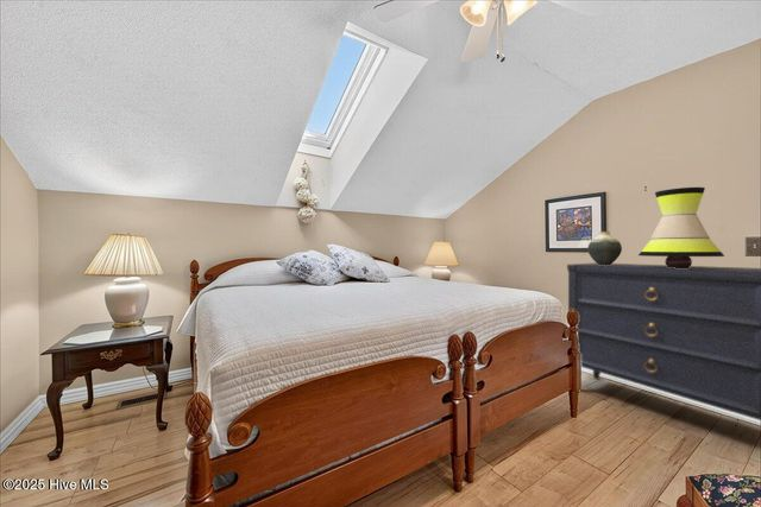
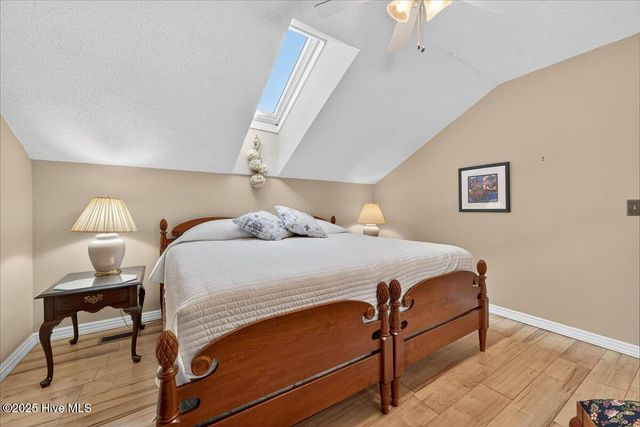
- table lamp (678, 228)
- vase (604, 248)
- dresser (662, 337)
